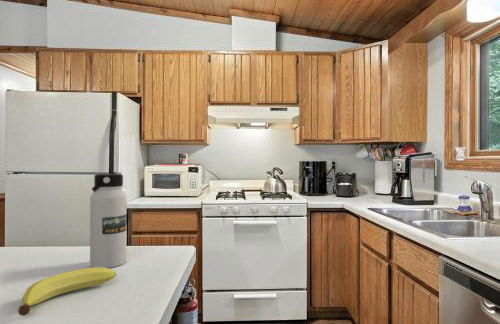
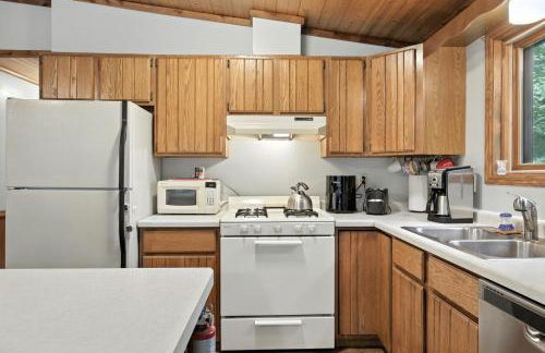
- fruit (71, 285)
- water bottle (108, 218)
